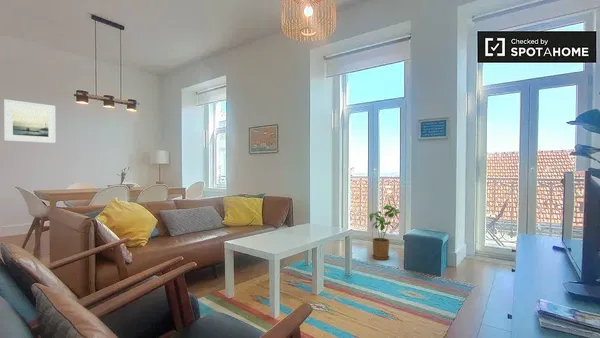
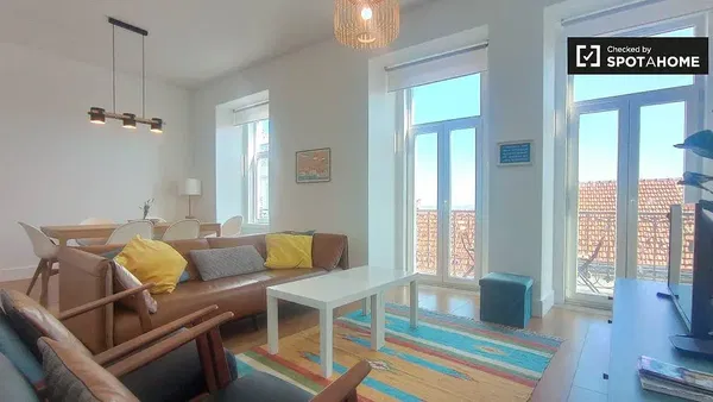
- house plant (381, 231)
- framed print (31, 122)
